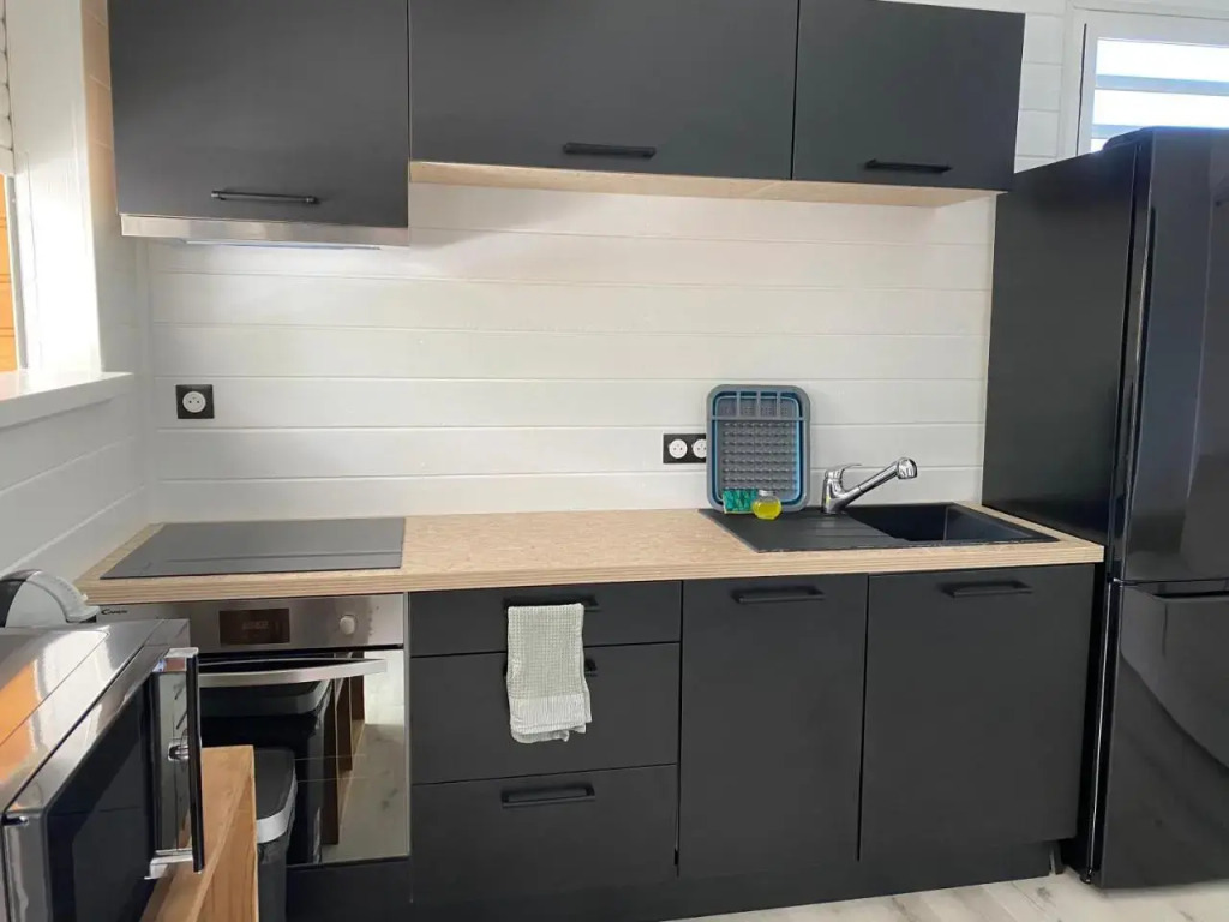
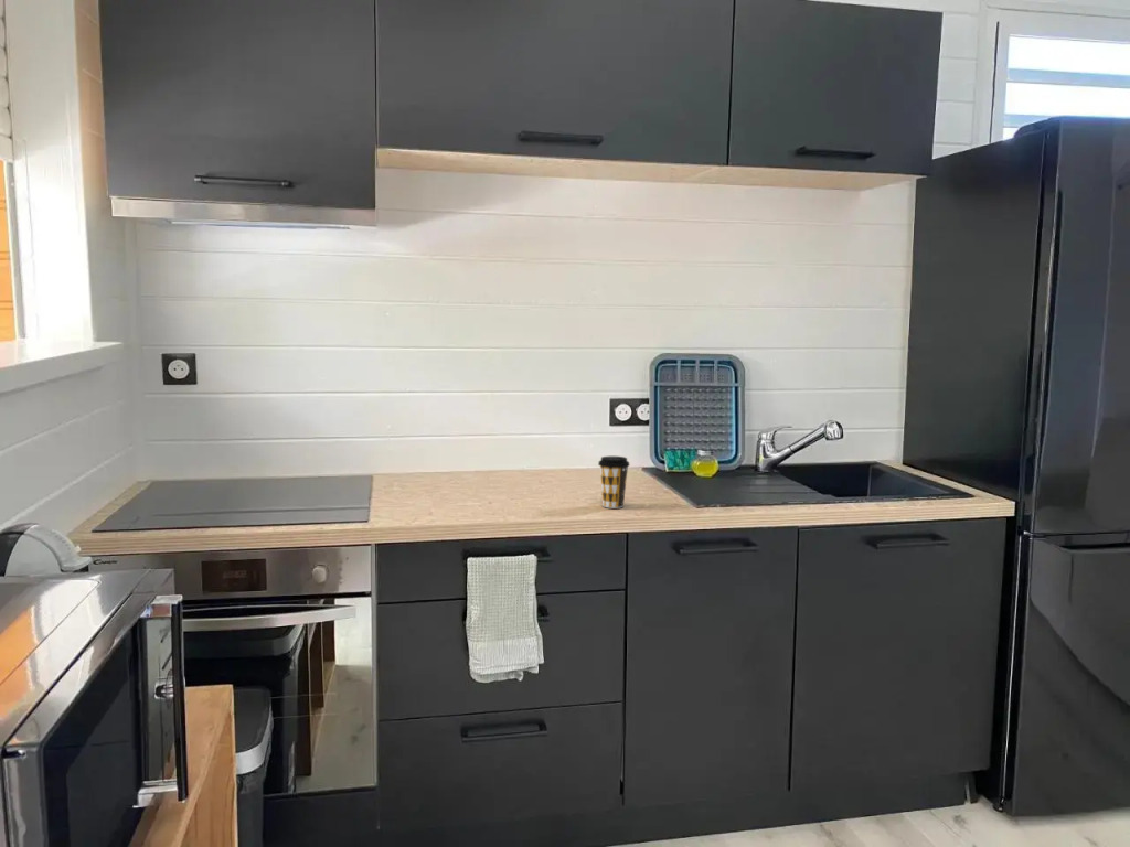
+ coffee cup (614, 482)
